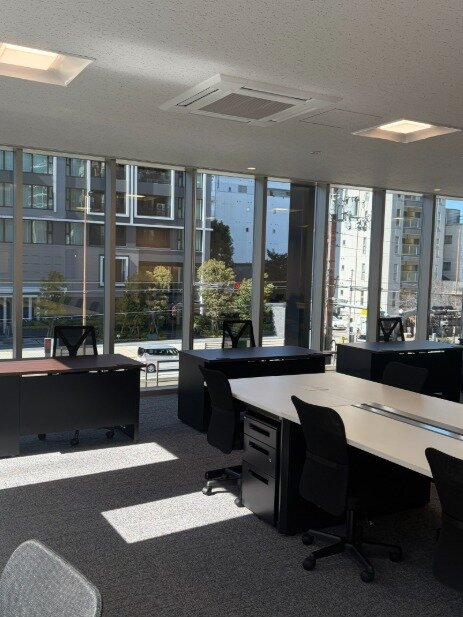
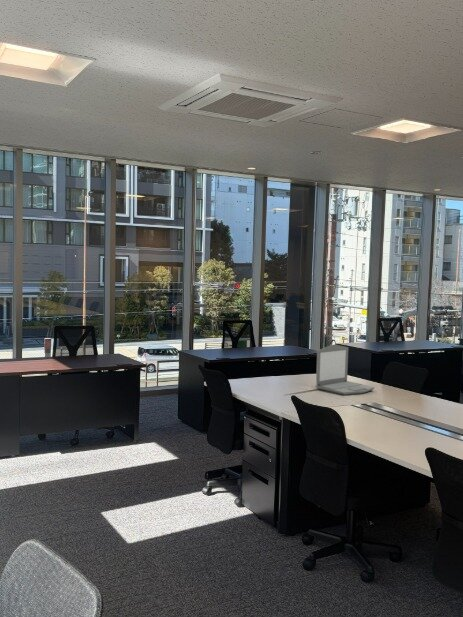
+ laptop (347, 368)
